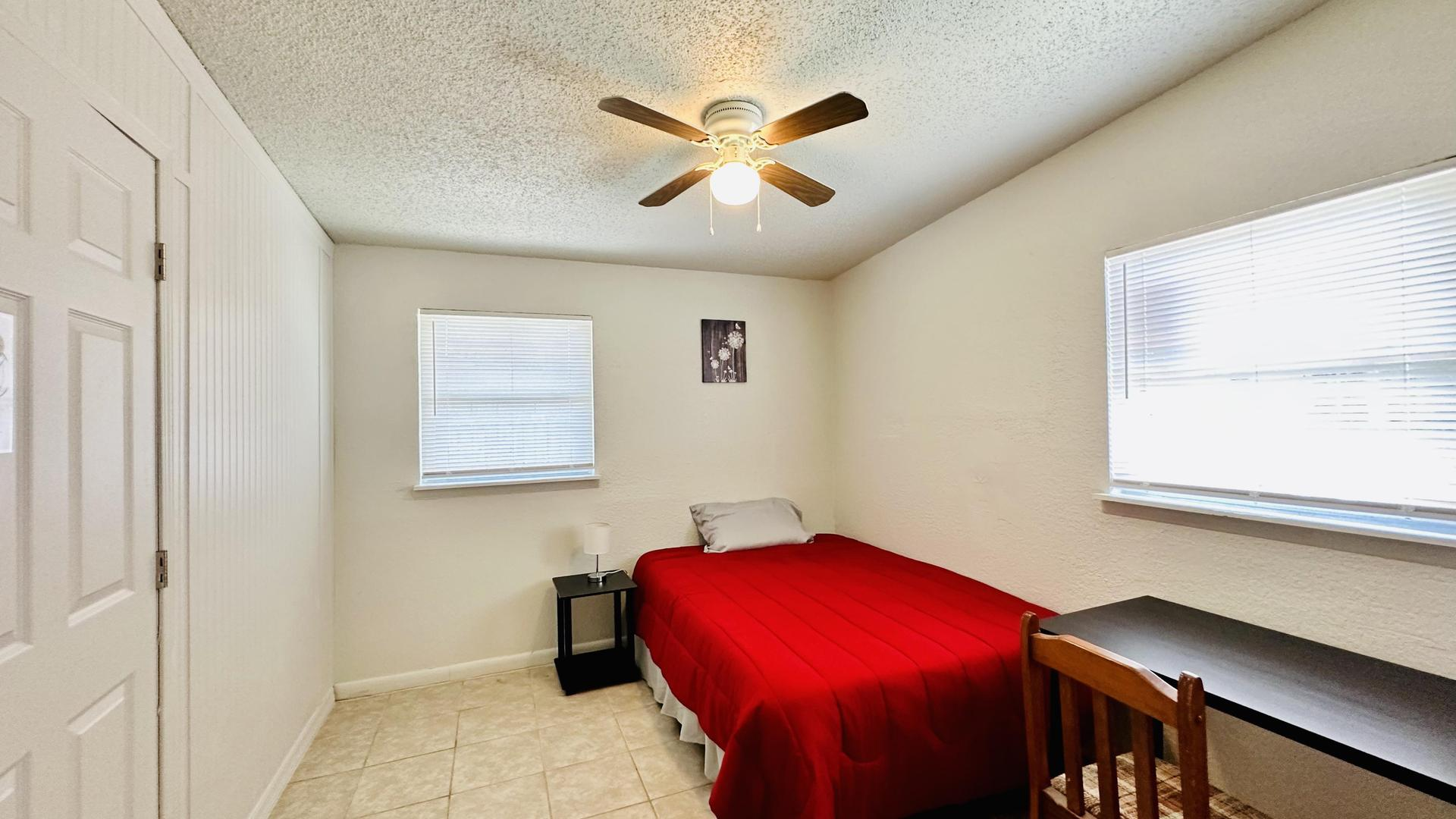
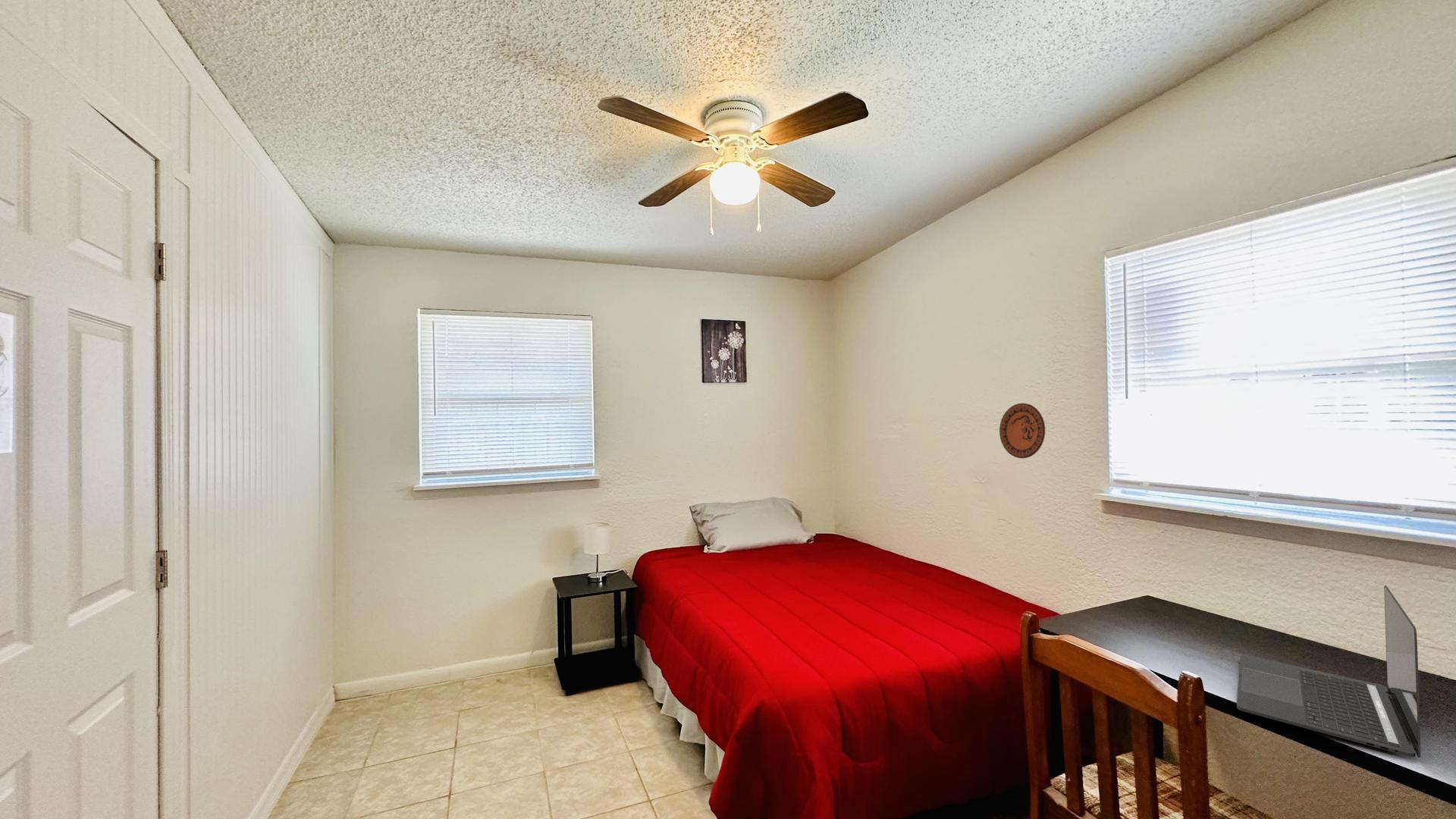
+ laptop (1310, 669)
+ decorative plate (1021, 431)
